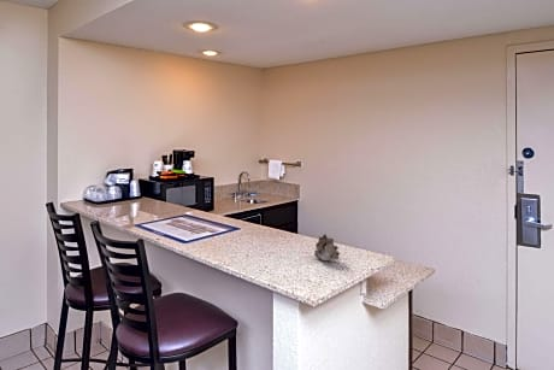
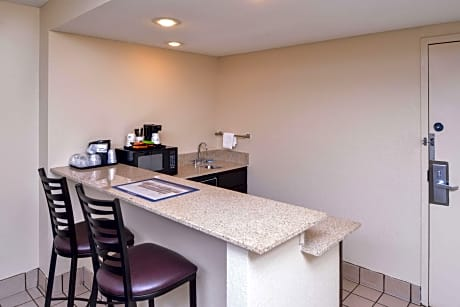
- succulent plant (324, 247)
